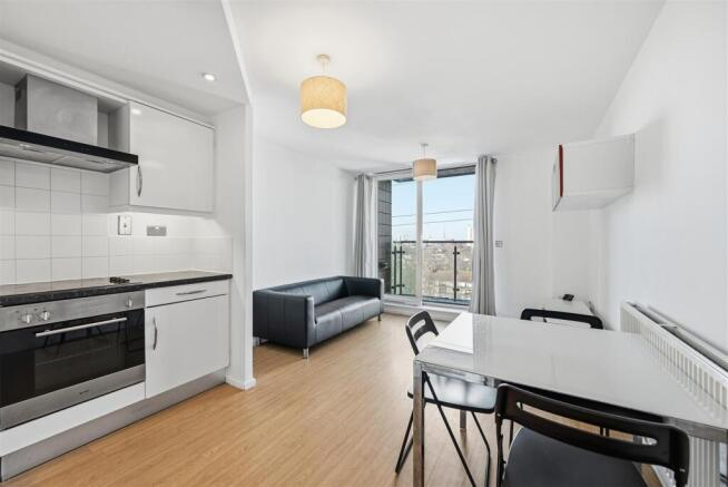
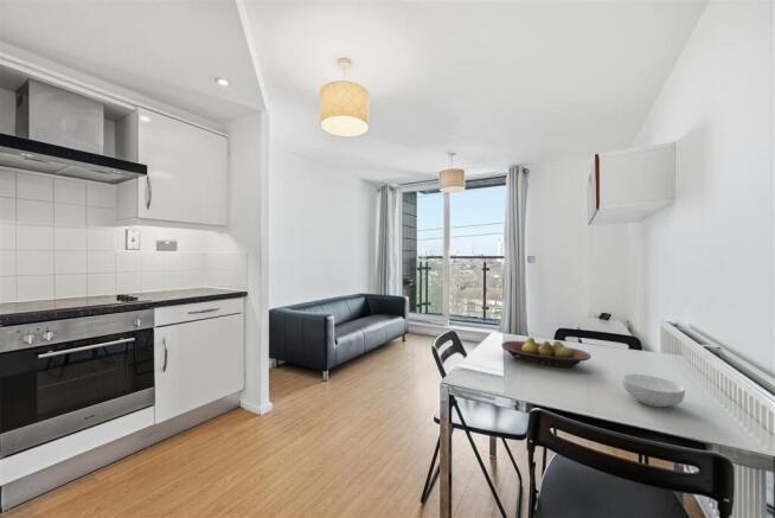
+ fruit bowl (543, 350)
+ cereal bowl (652, 391)
